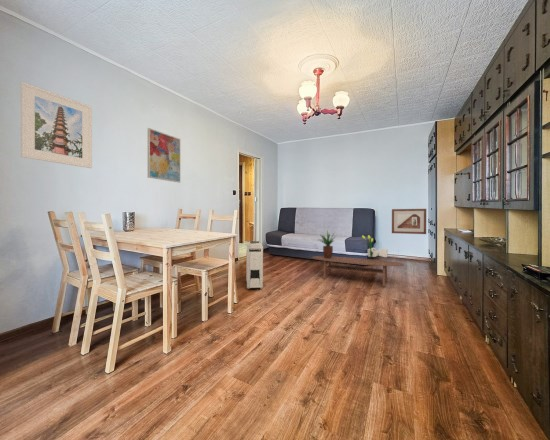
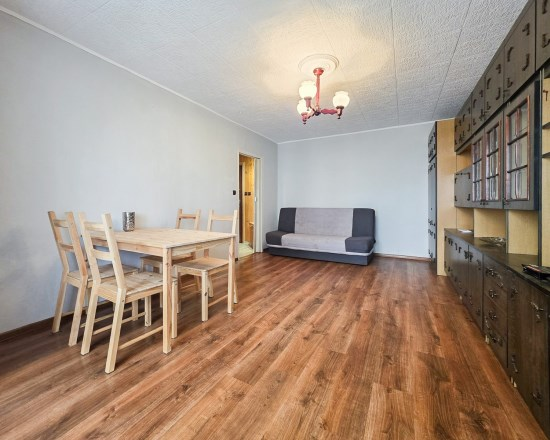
- picture frame (408, 221)
- coffee table (354, 270)
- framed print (59, 129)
- potted plant (327, 243)
- air purifier (254, 262)
- wall art (164, 157)
- bouquet (374, 248)
